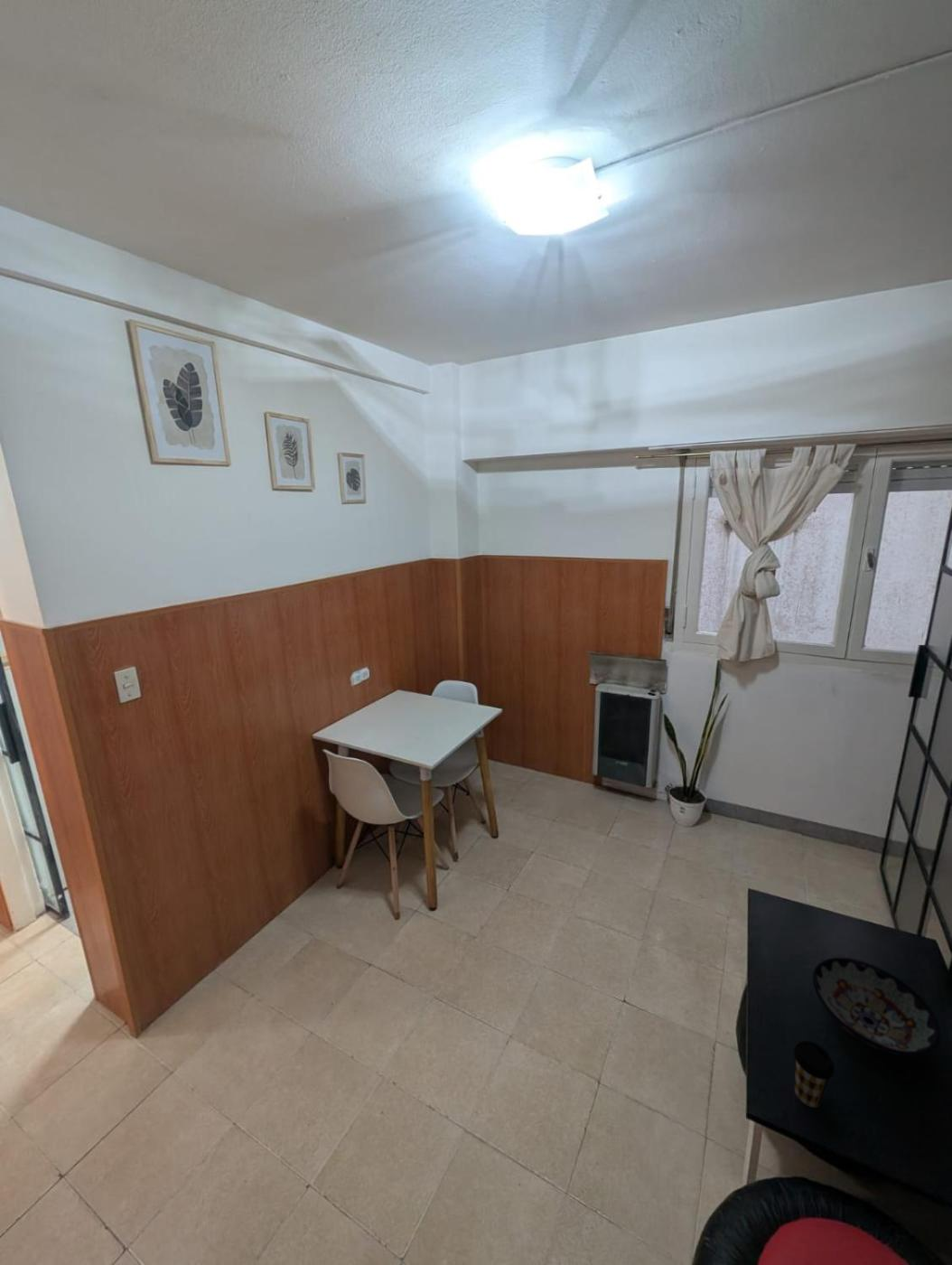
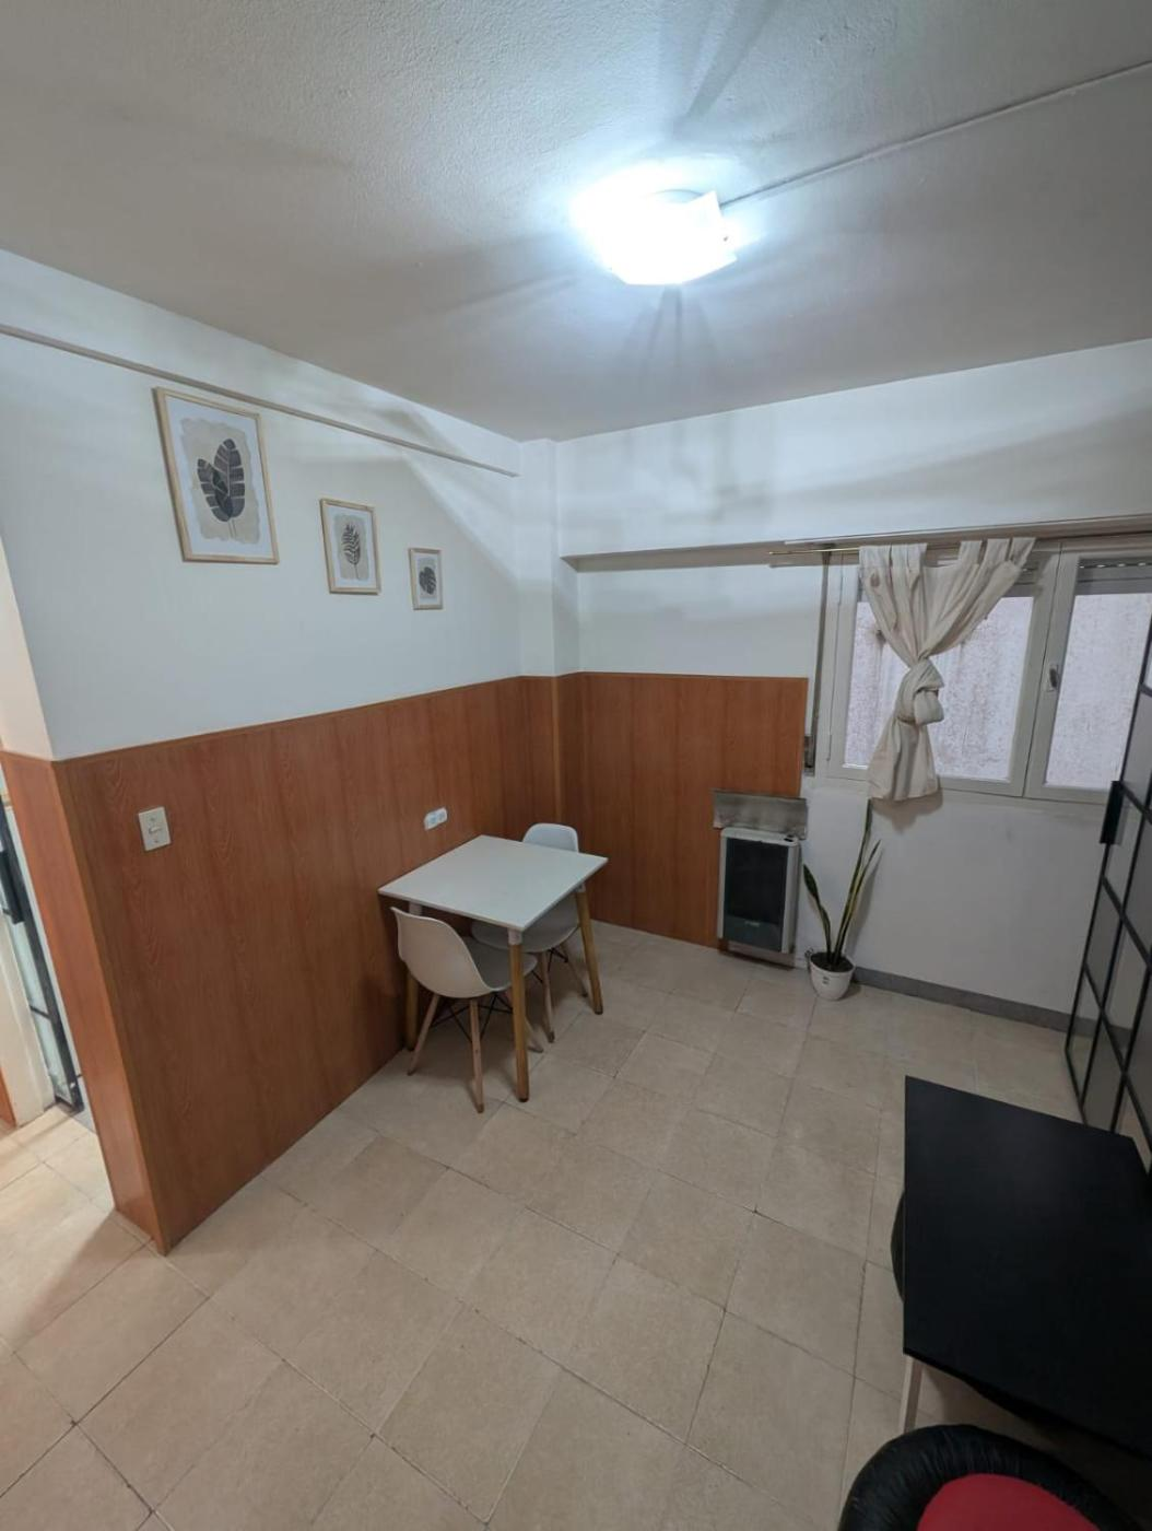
- bowl (870, 1013)
- coffee cup (810, 1075)
